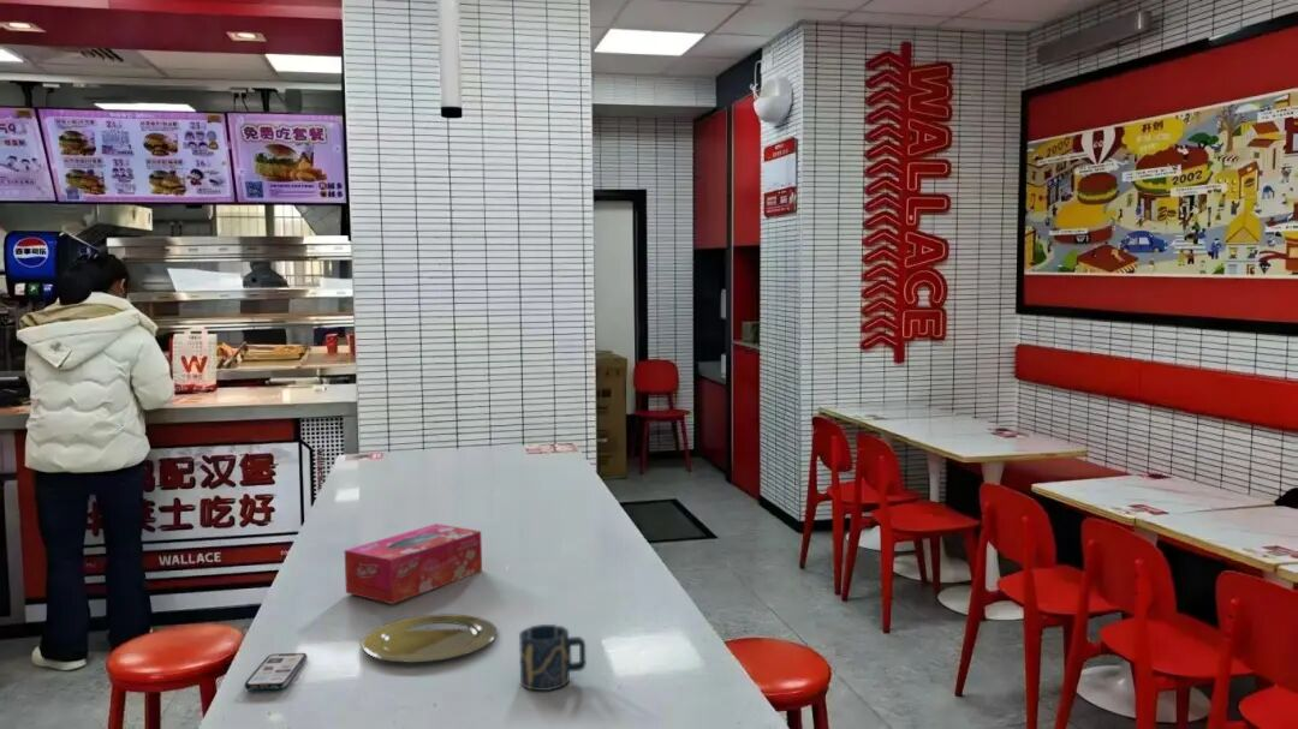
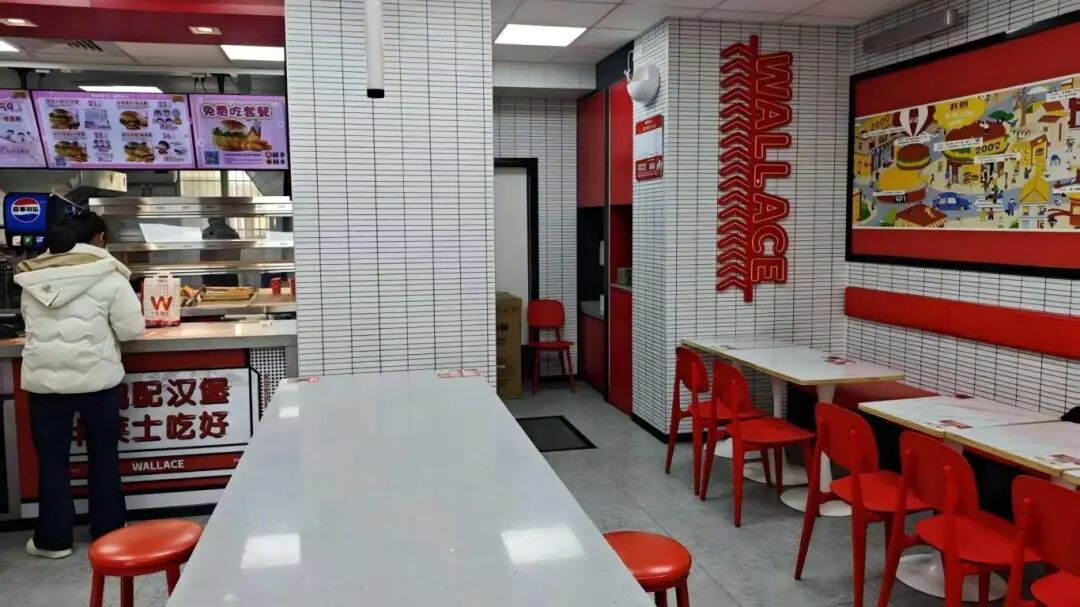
- phone case (276, 670)
- plate (430, 637)
- tissue box (415, 561)
- cup (553, 656)
